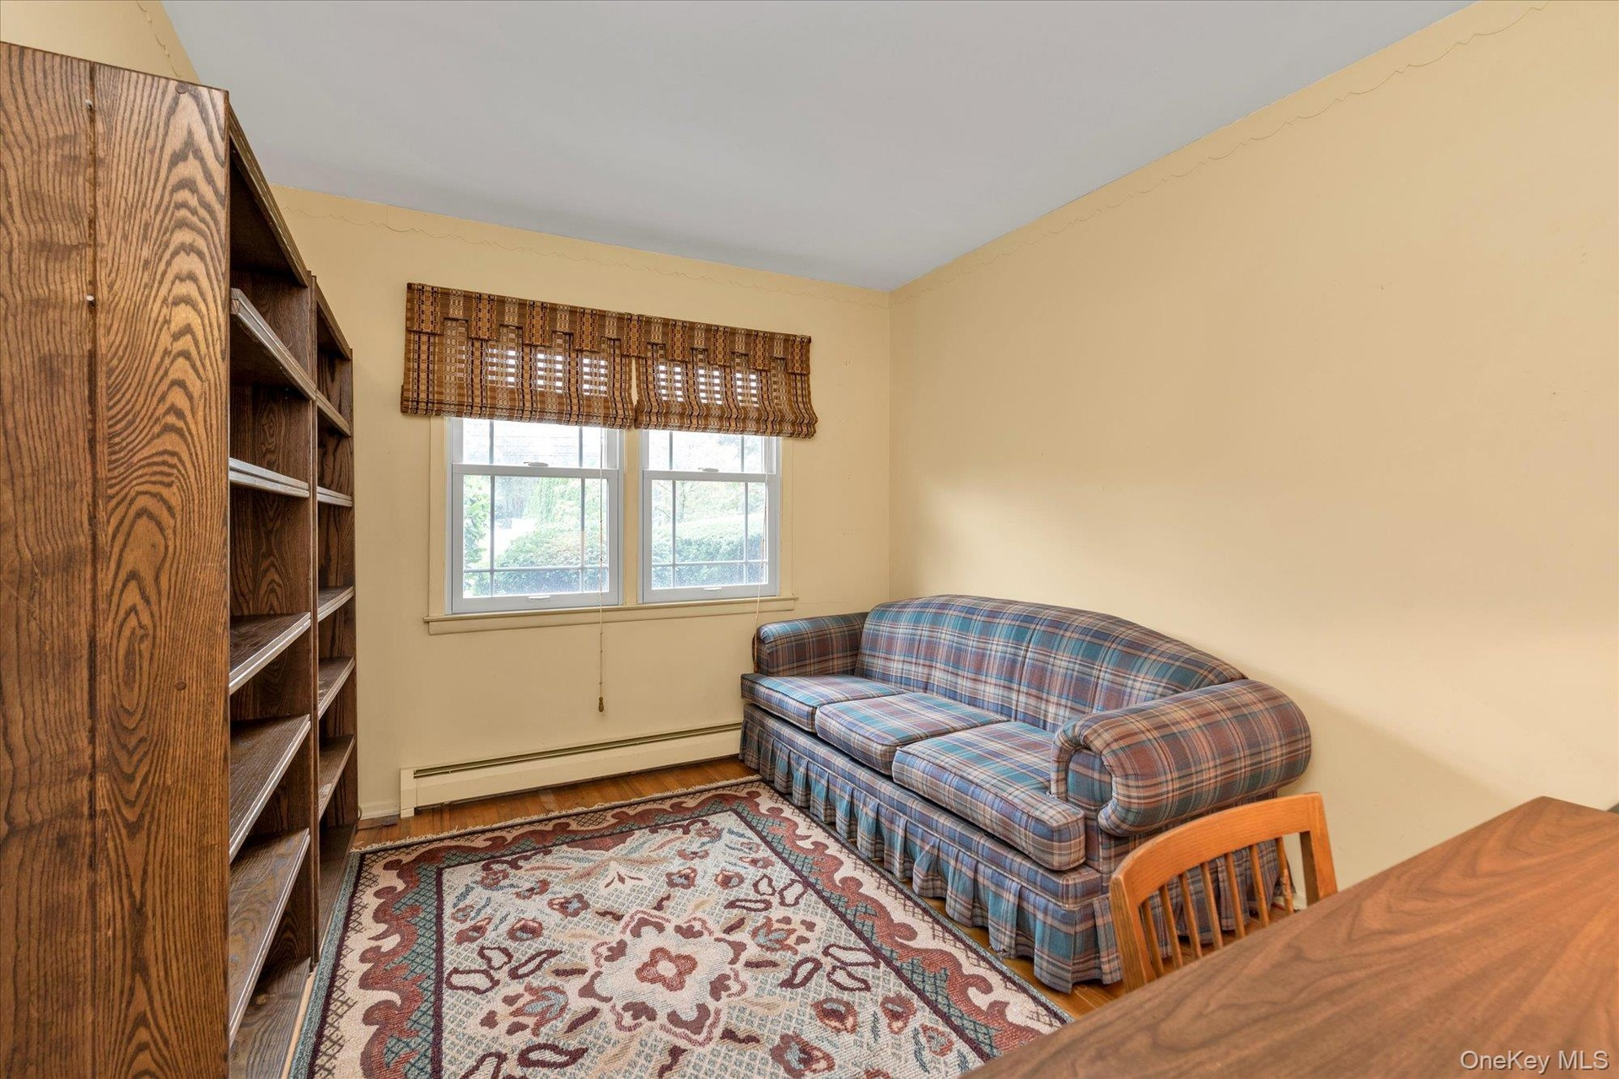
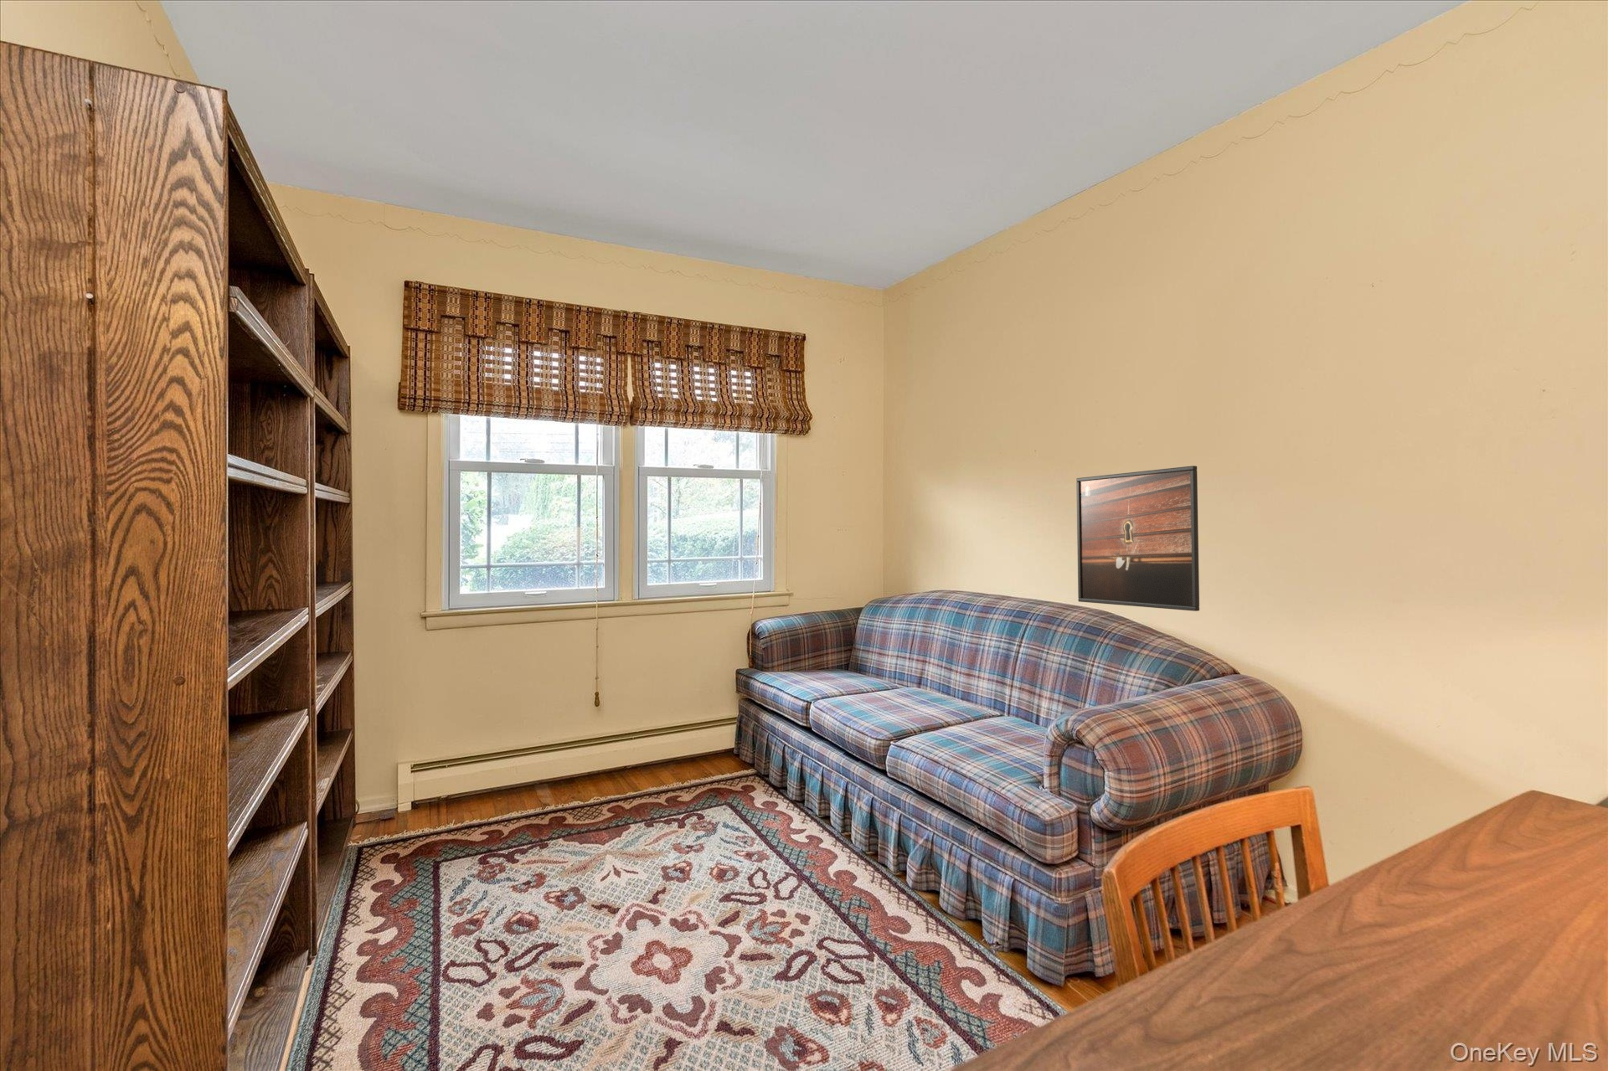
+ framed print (1132, 538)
